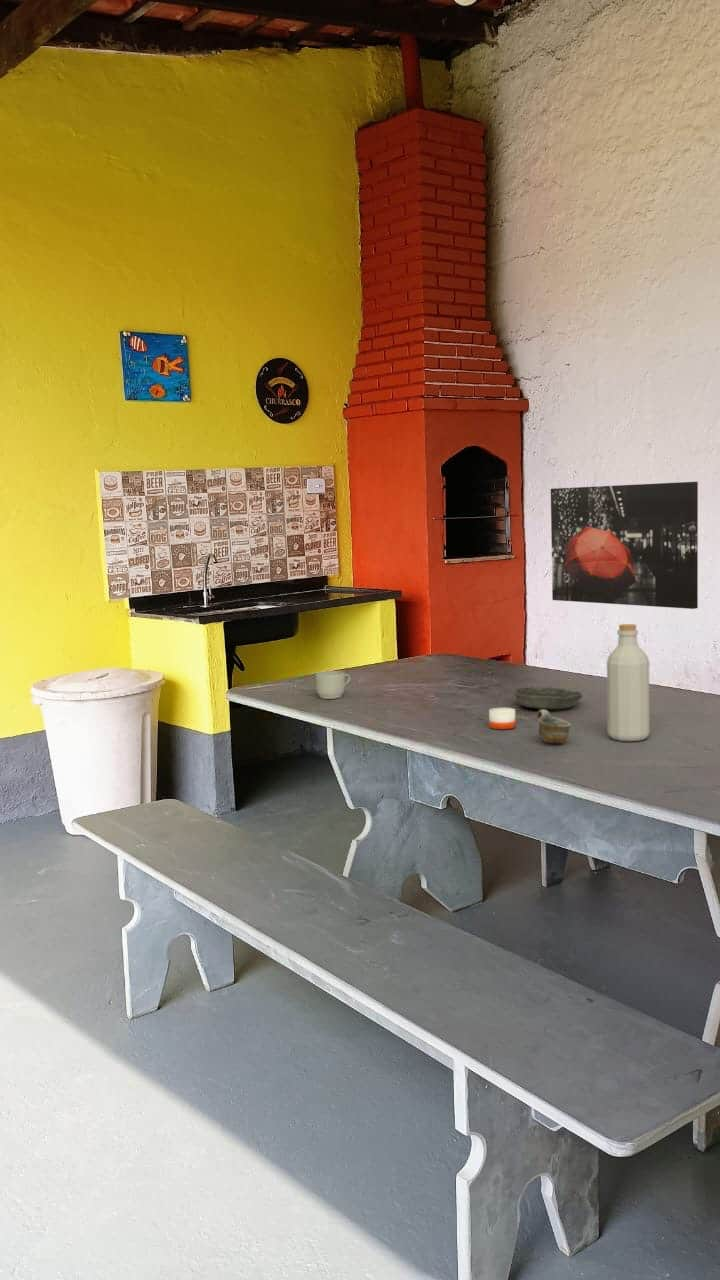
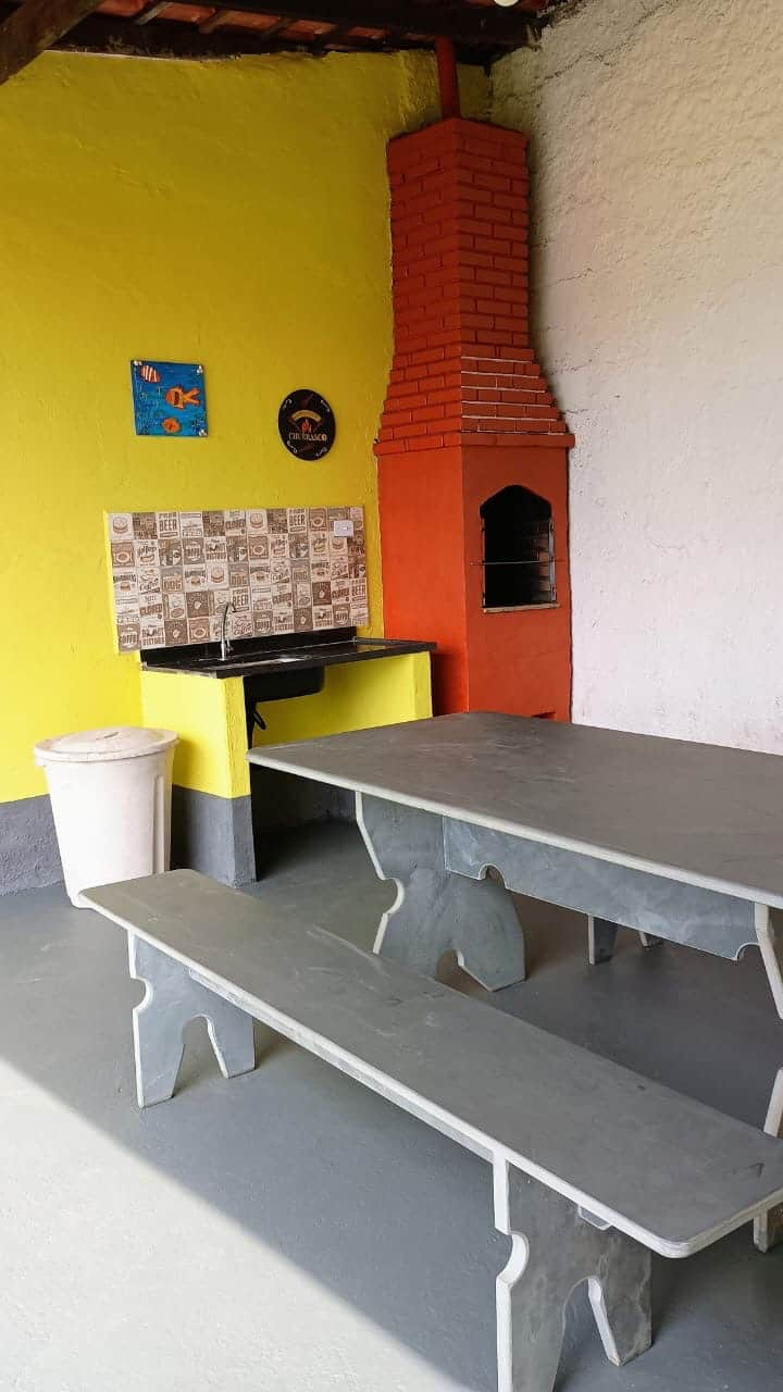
- cup (554, 727)
- mug (333, 684)
- bowl (548, 698)
- bottle (628, 681)
- candle (502, 709)
- wall art (619, 545)
